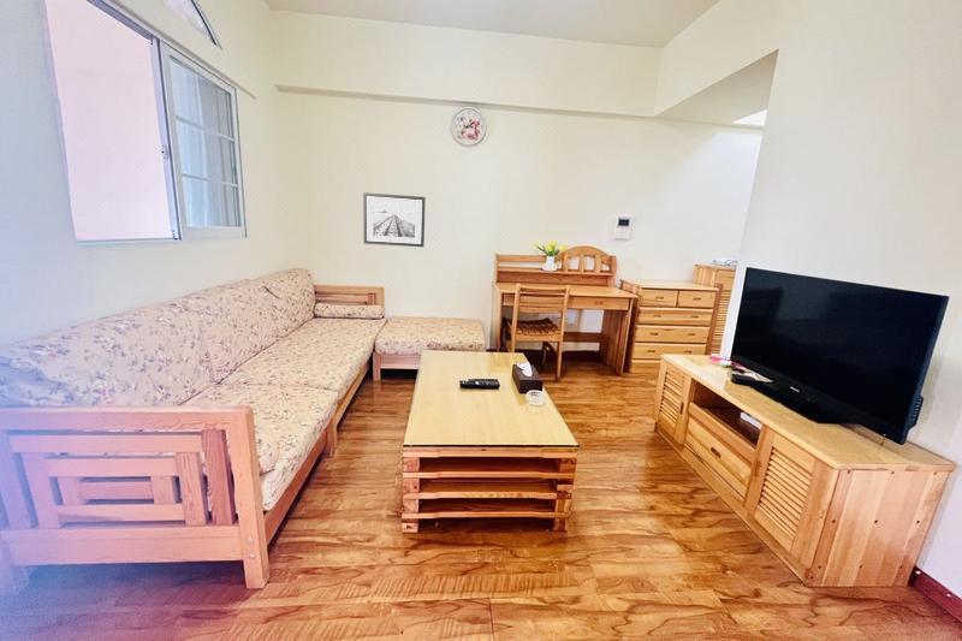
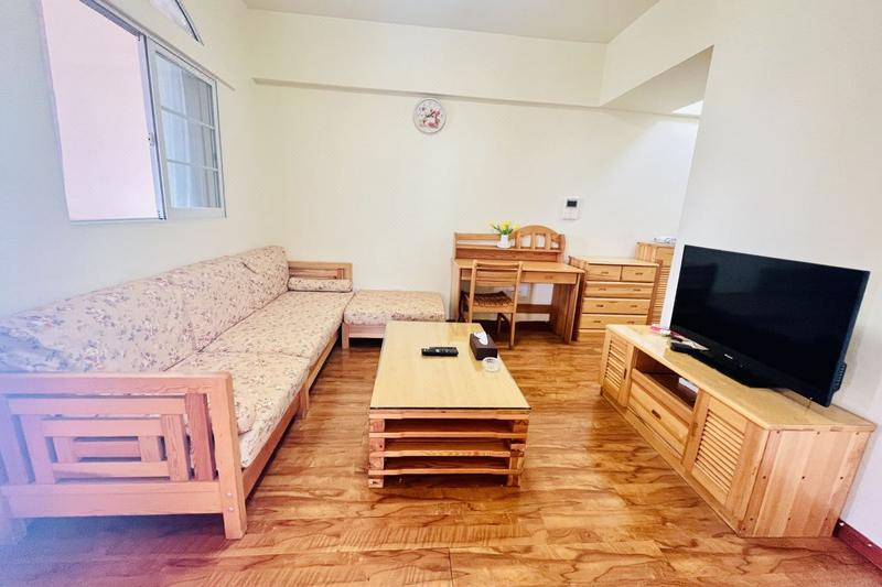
- wall art (394, 220)
